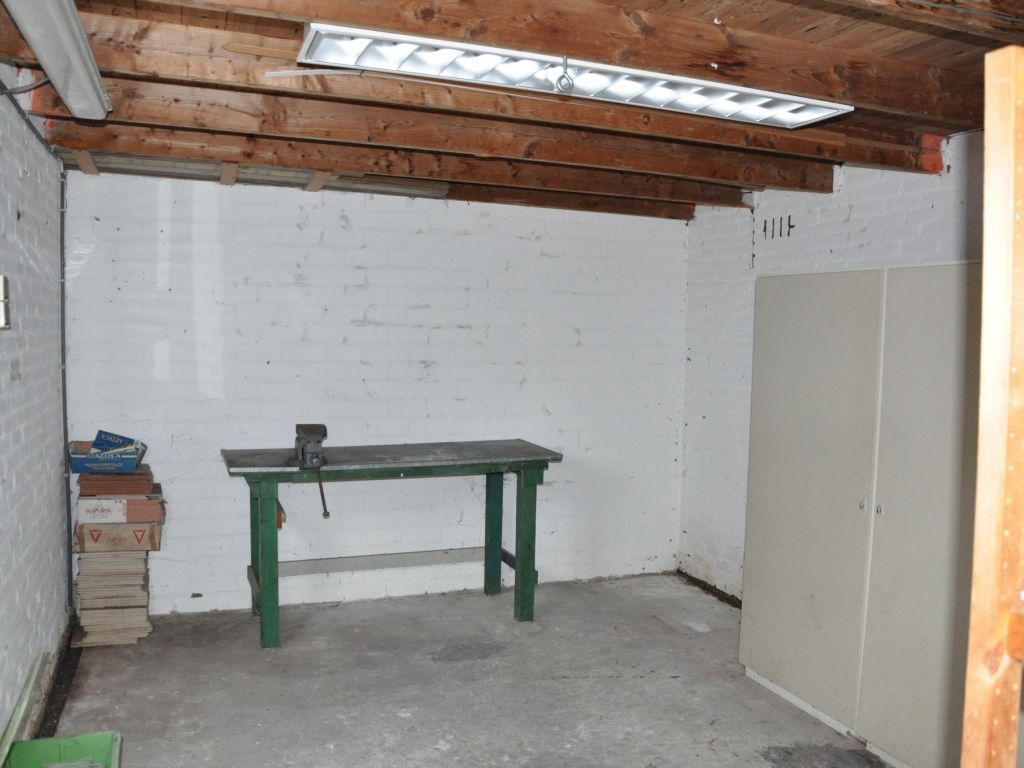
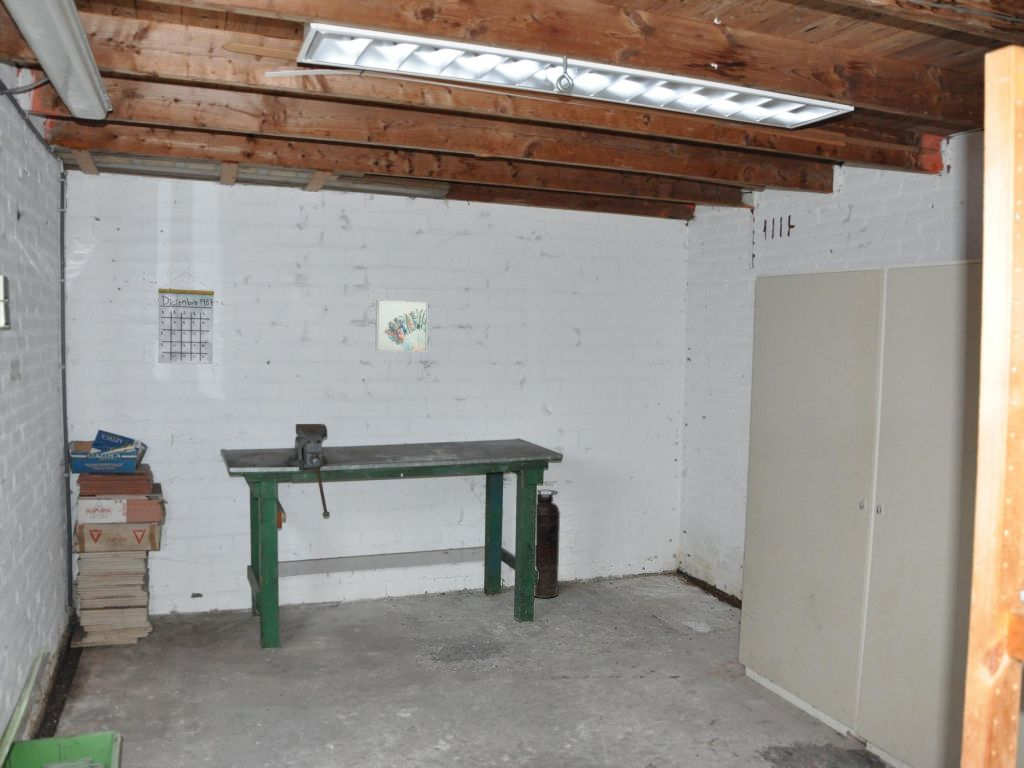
+ wall art (401, 326)
+ fire extinguisher (542, 542)
+ calendar (186, 318)
